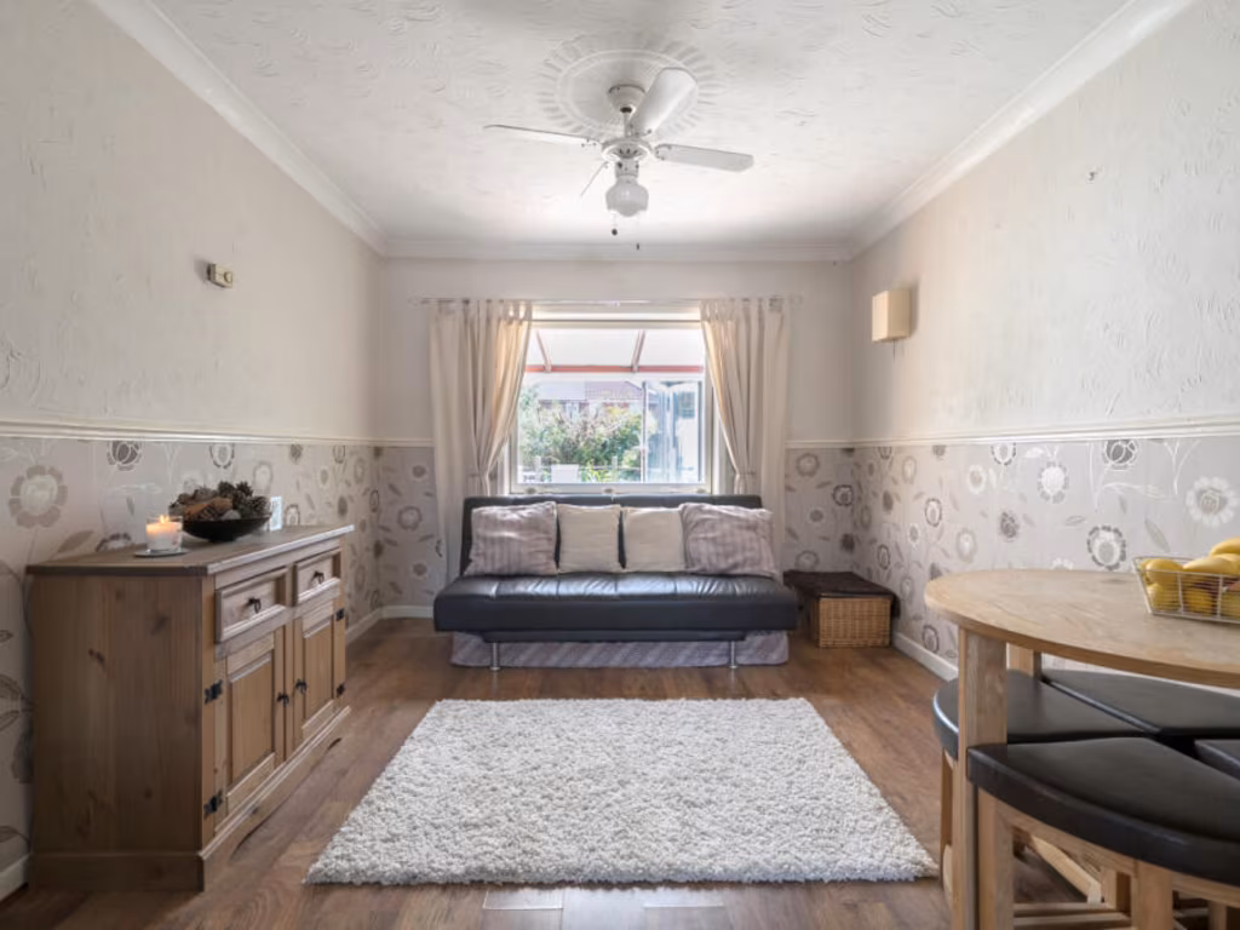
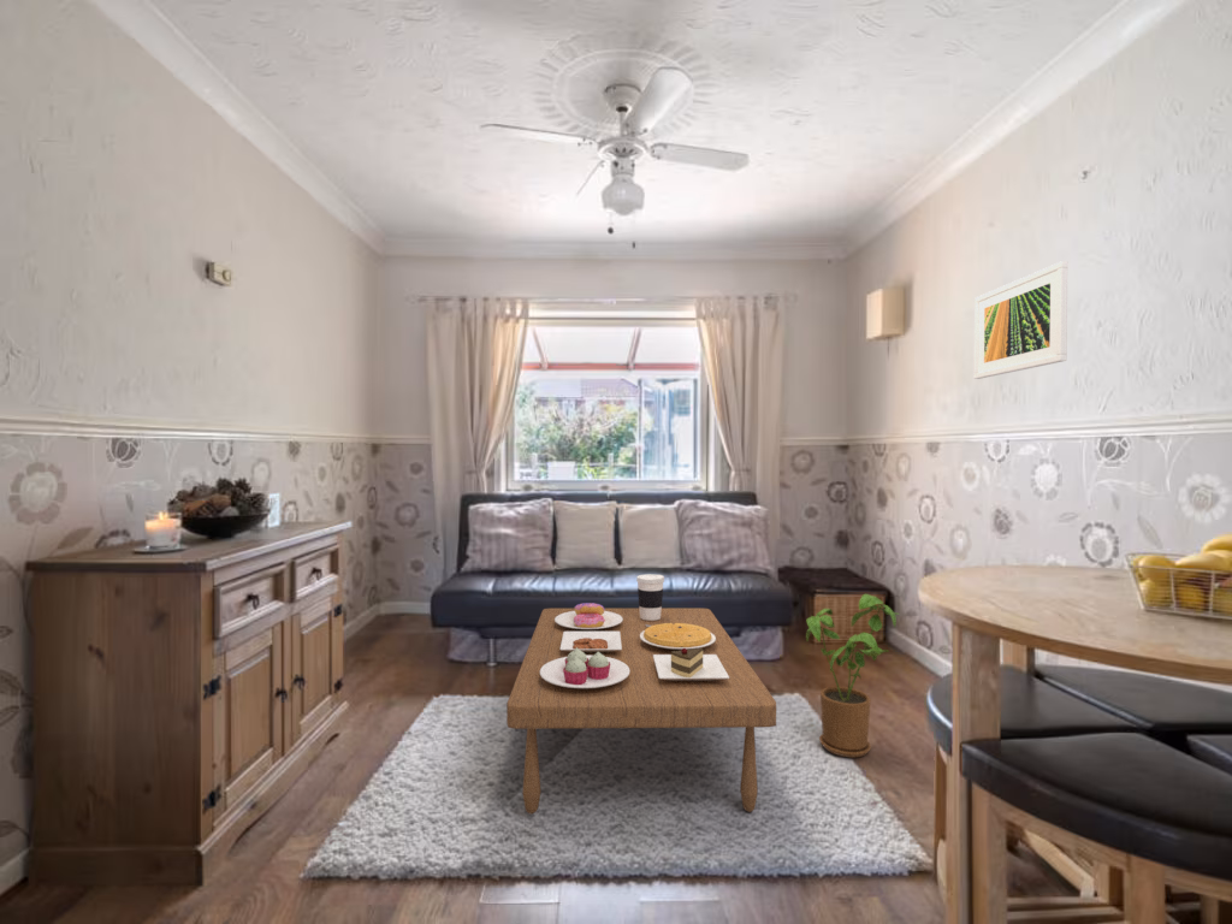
+ house plant (849, 673)
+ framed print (1015, 326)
+ coffee table (632, 667)
